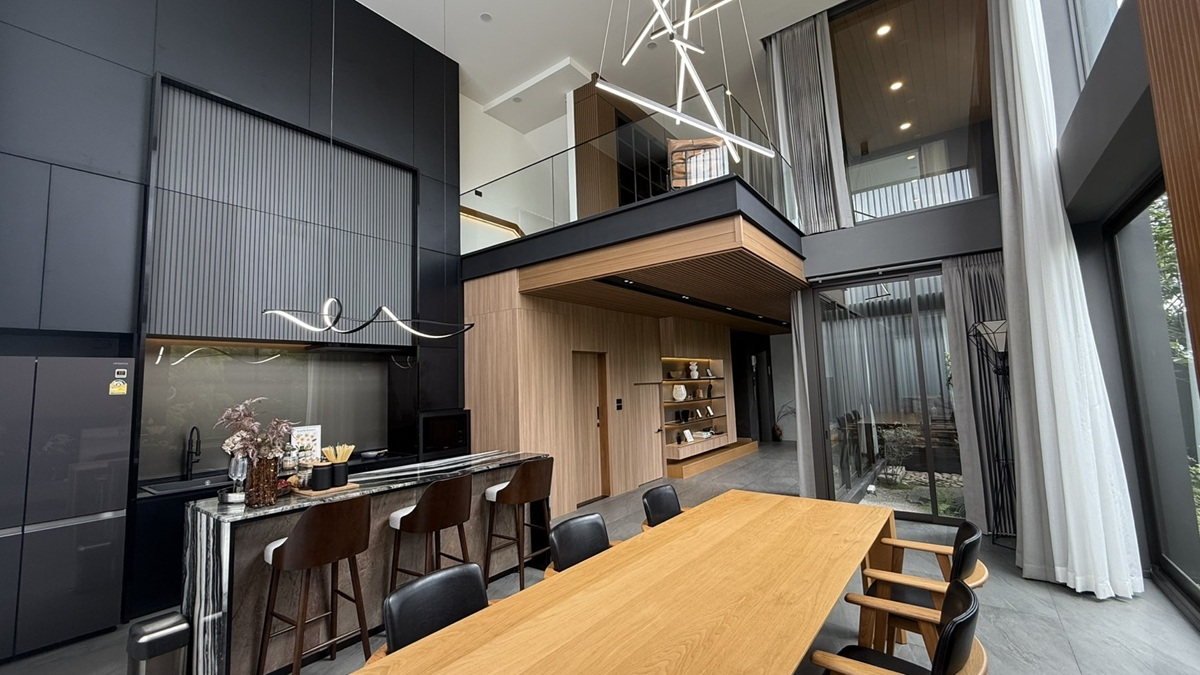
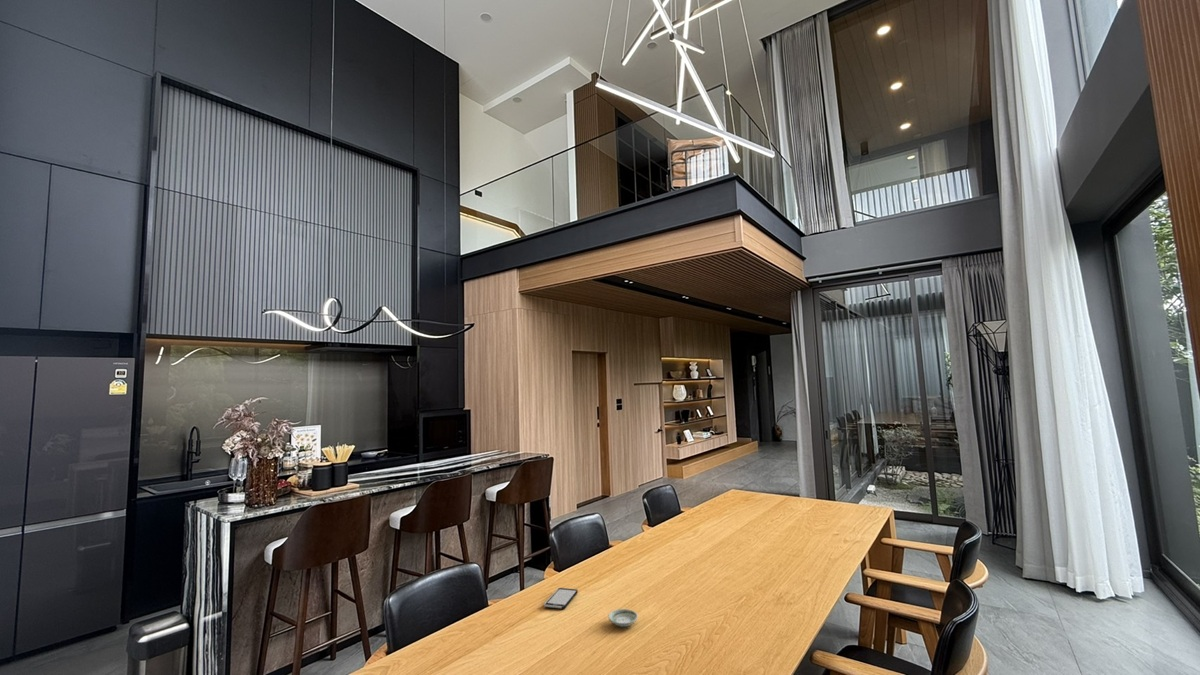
+ smartphone (561, 598)
+ saucer (623, 619)
